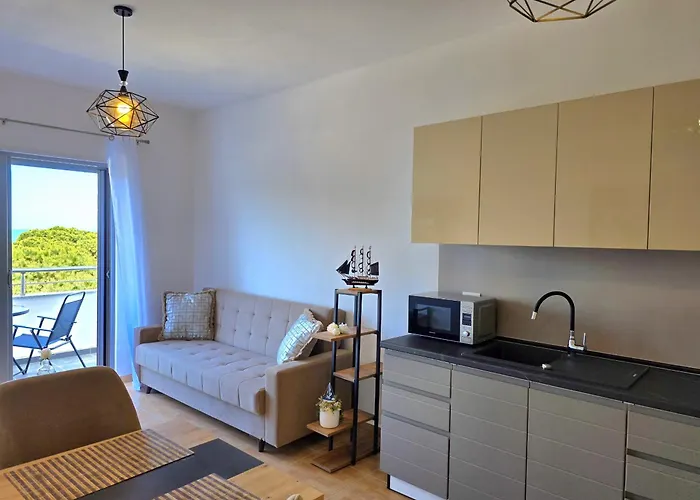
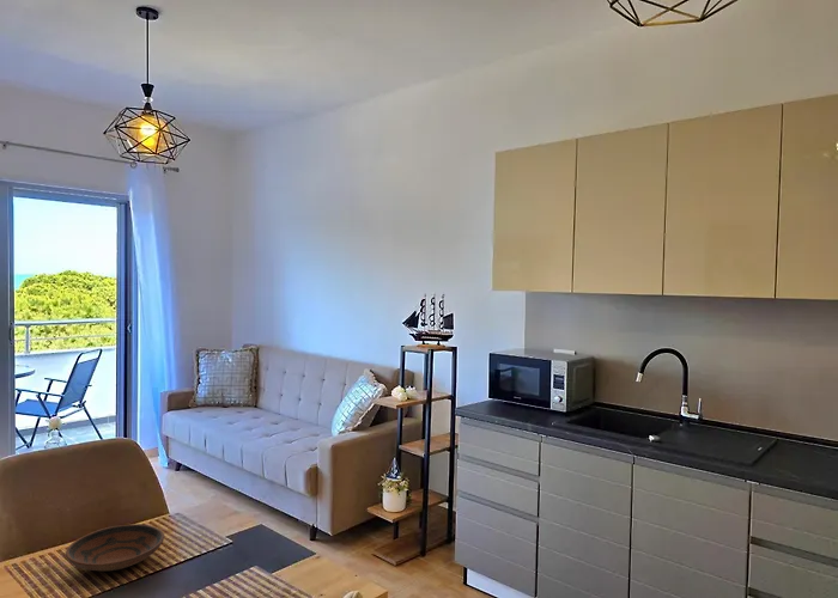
+ bowl (116, 551)
